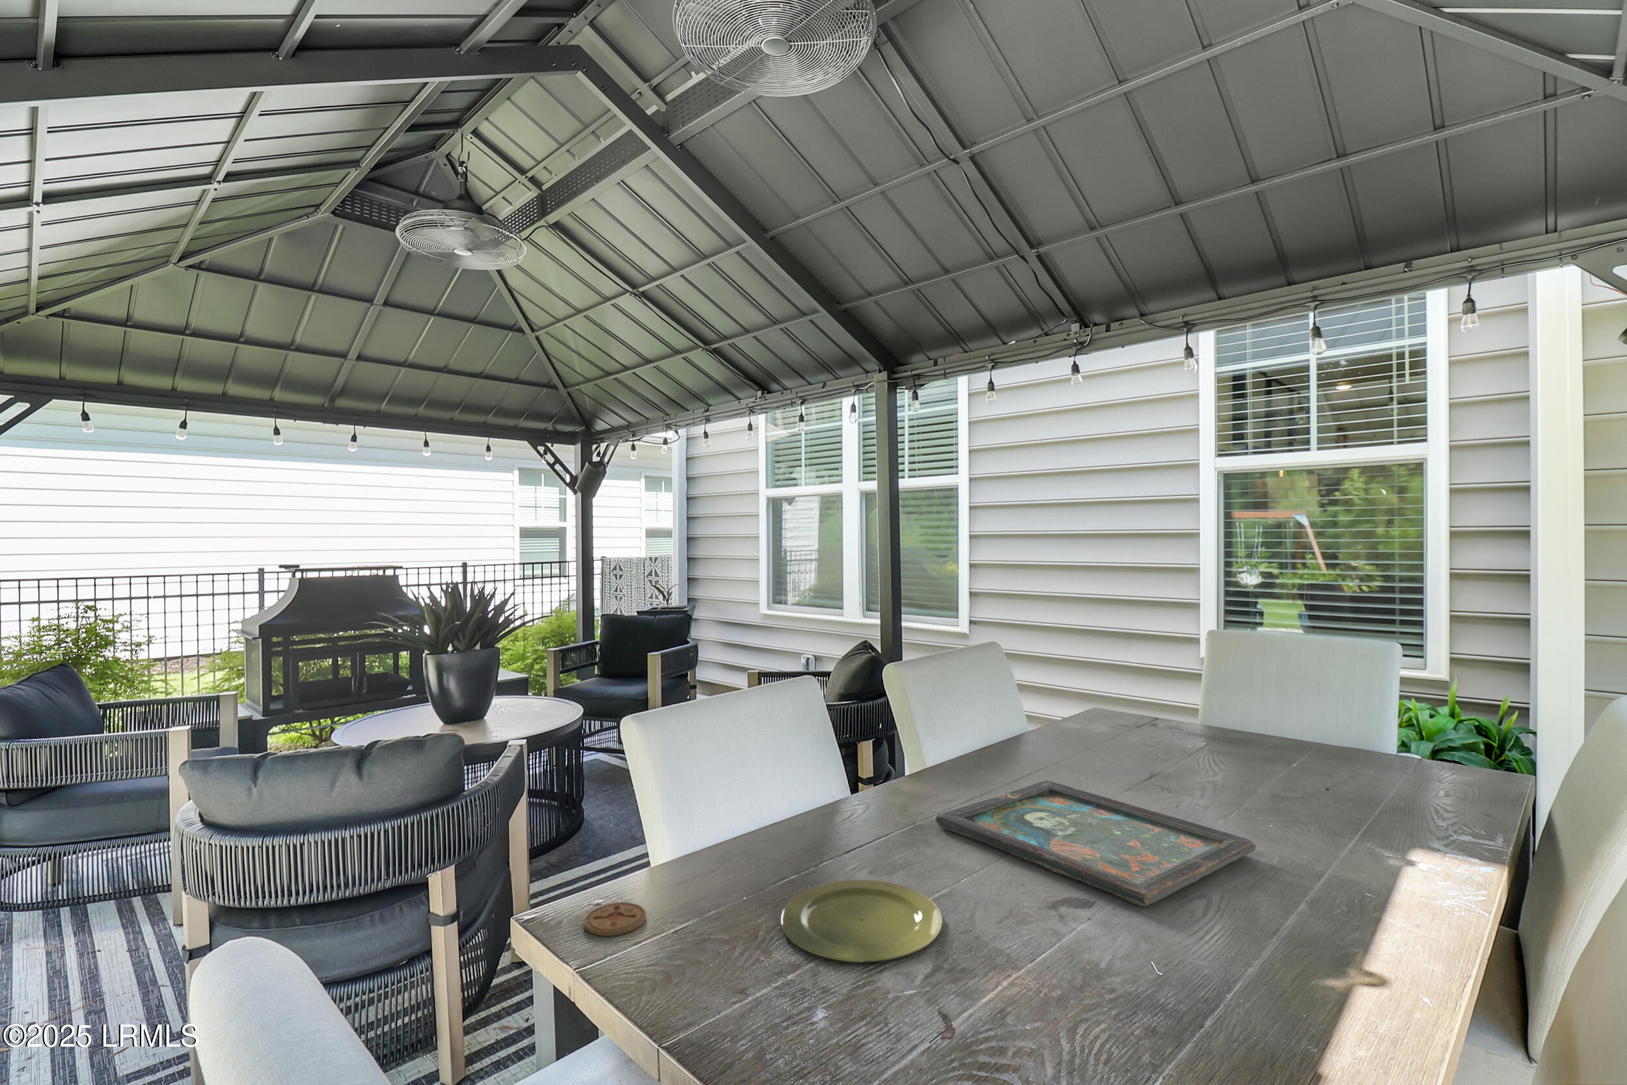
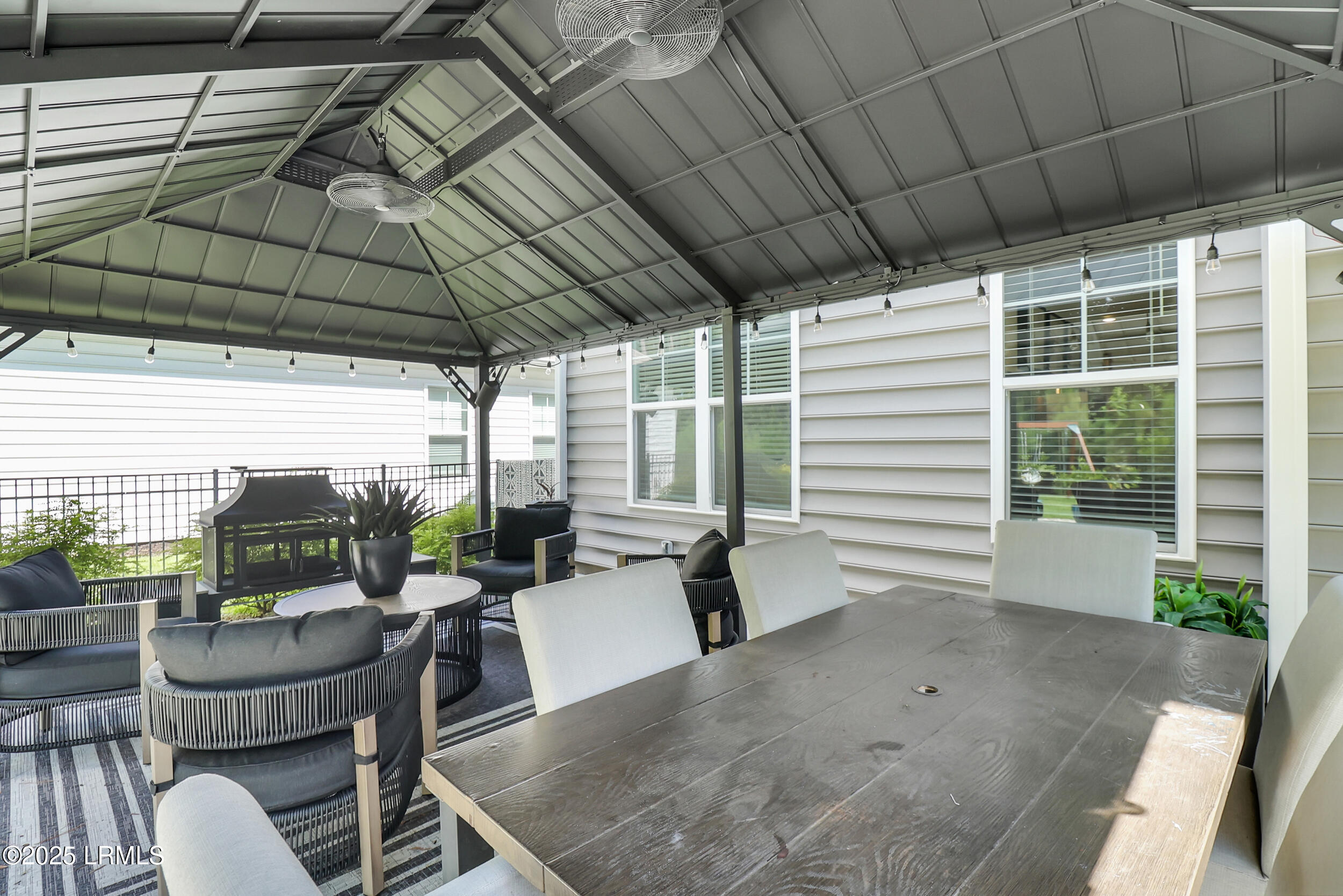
- coaster (615, 918)
- plate (861, 917)
- decorative tray (1087, 833)
